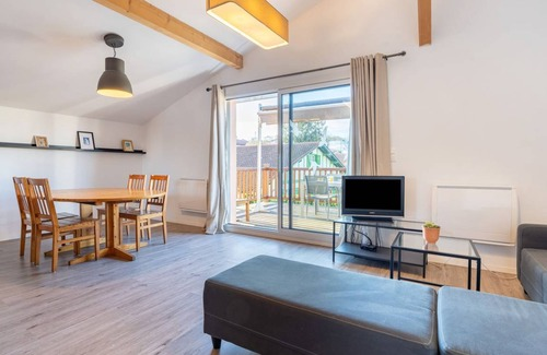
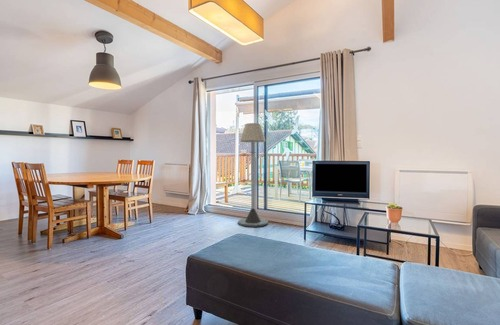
+ floor lamp (252, 173)
